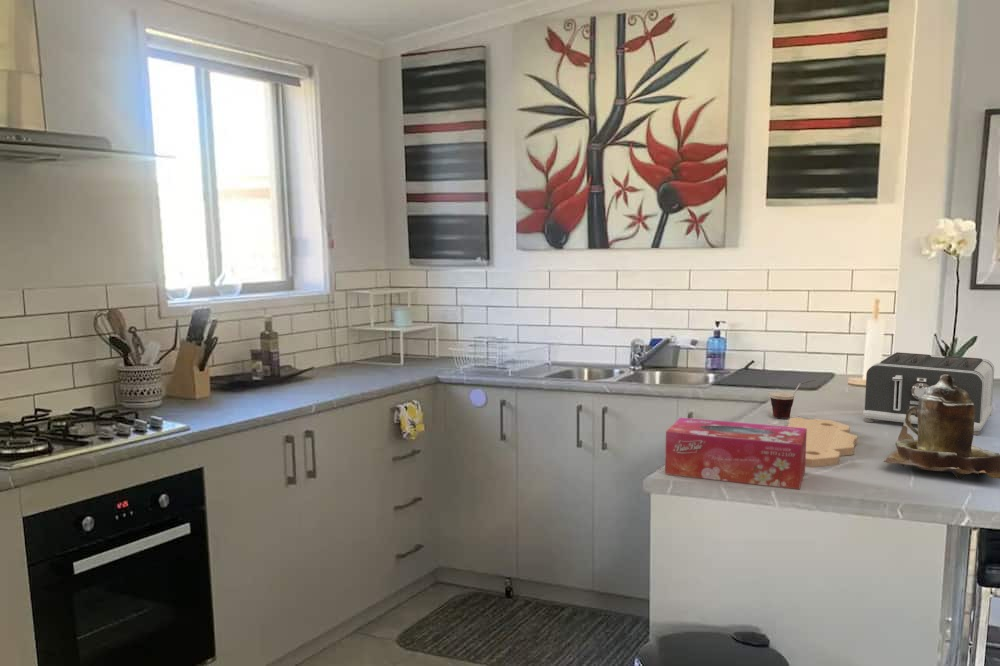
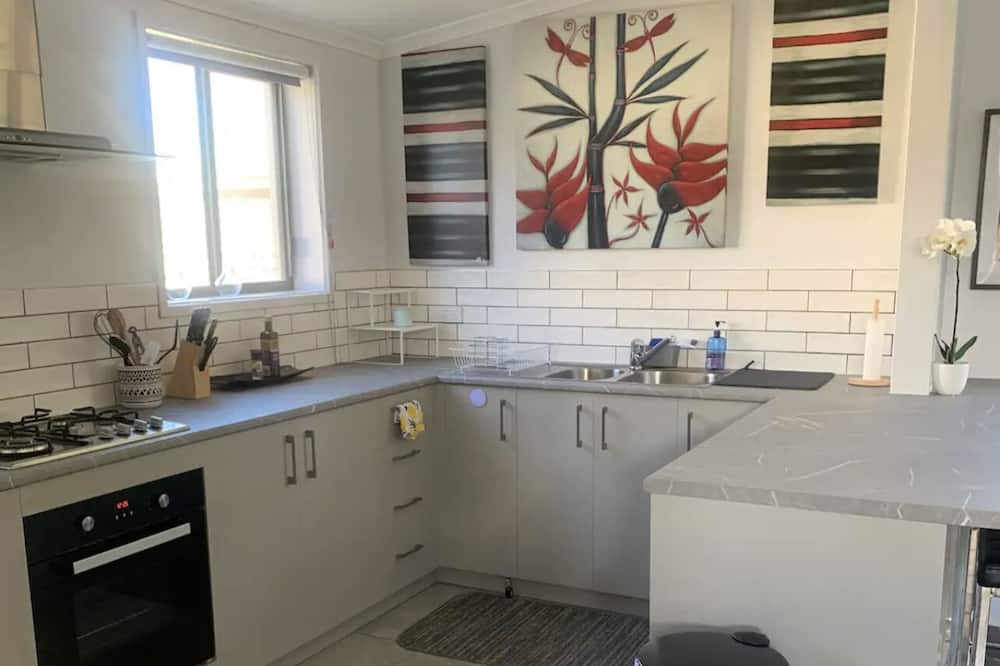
- teapot (952, 422)
- cup (792, 398)
- tissue box (736, 451)
- toaster (927, 387)
- cutting board (816, 441)
